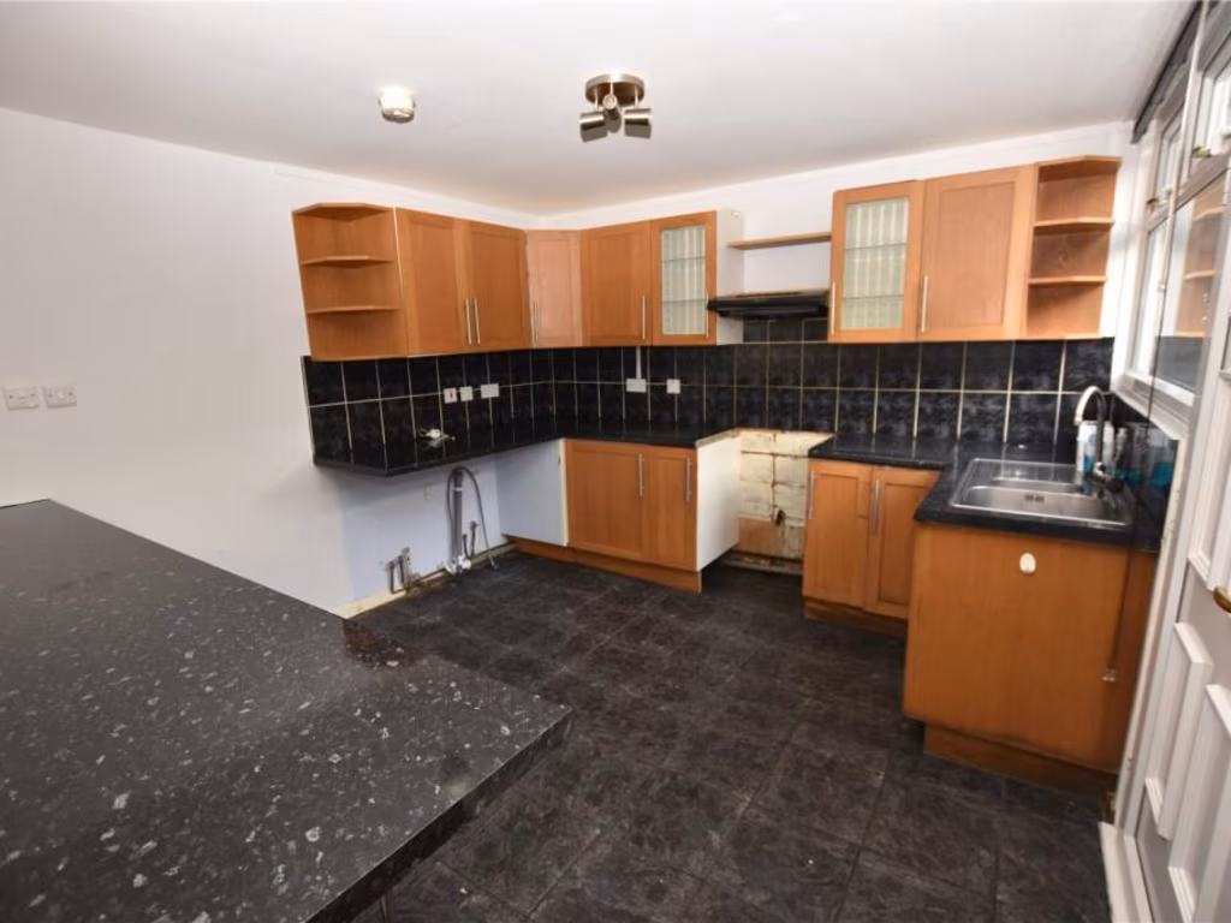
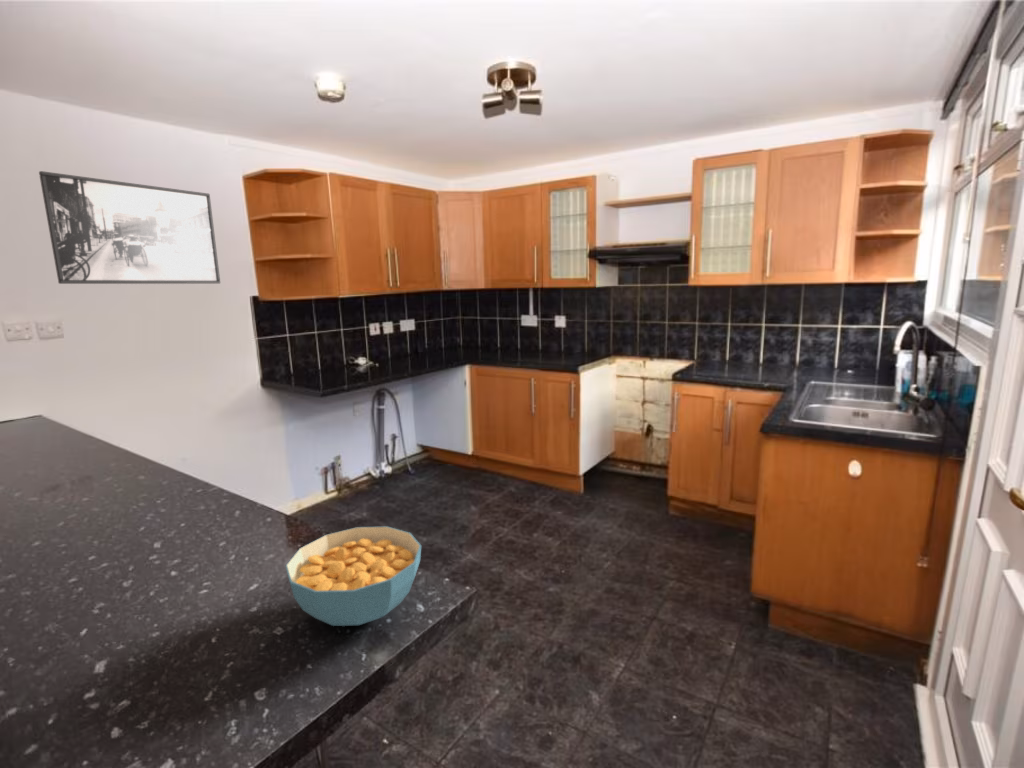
+ cereal bowl (357, 584)
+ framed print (141, 234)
